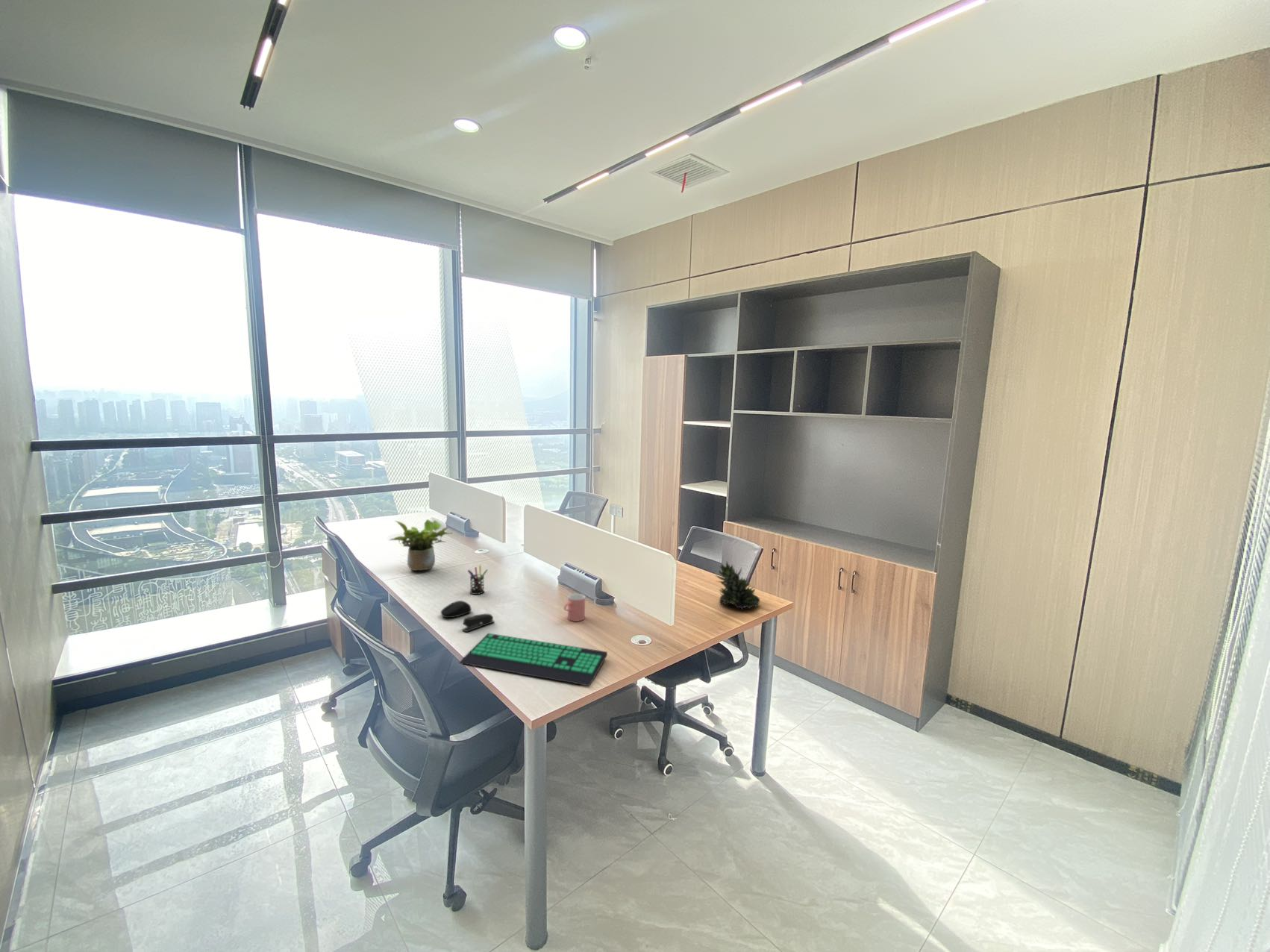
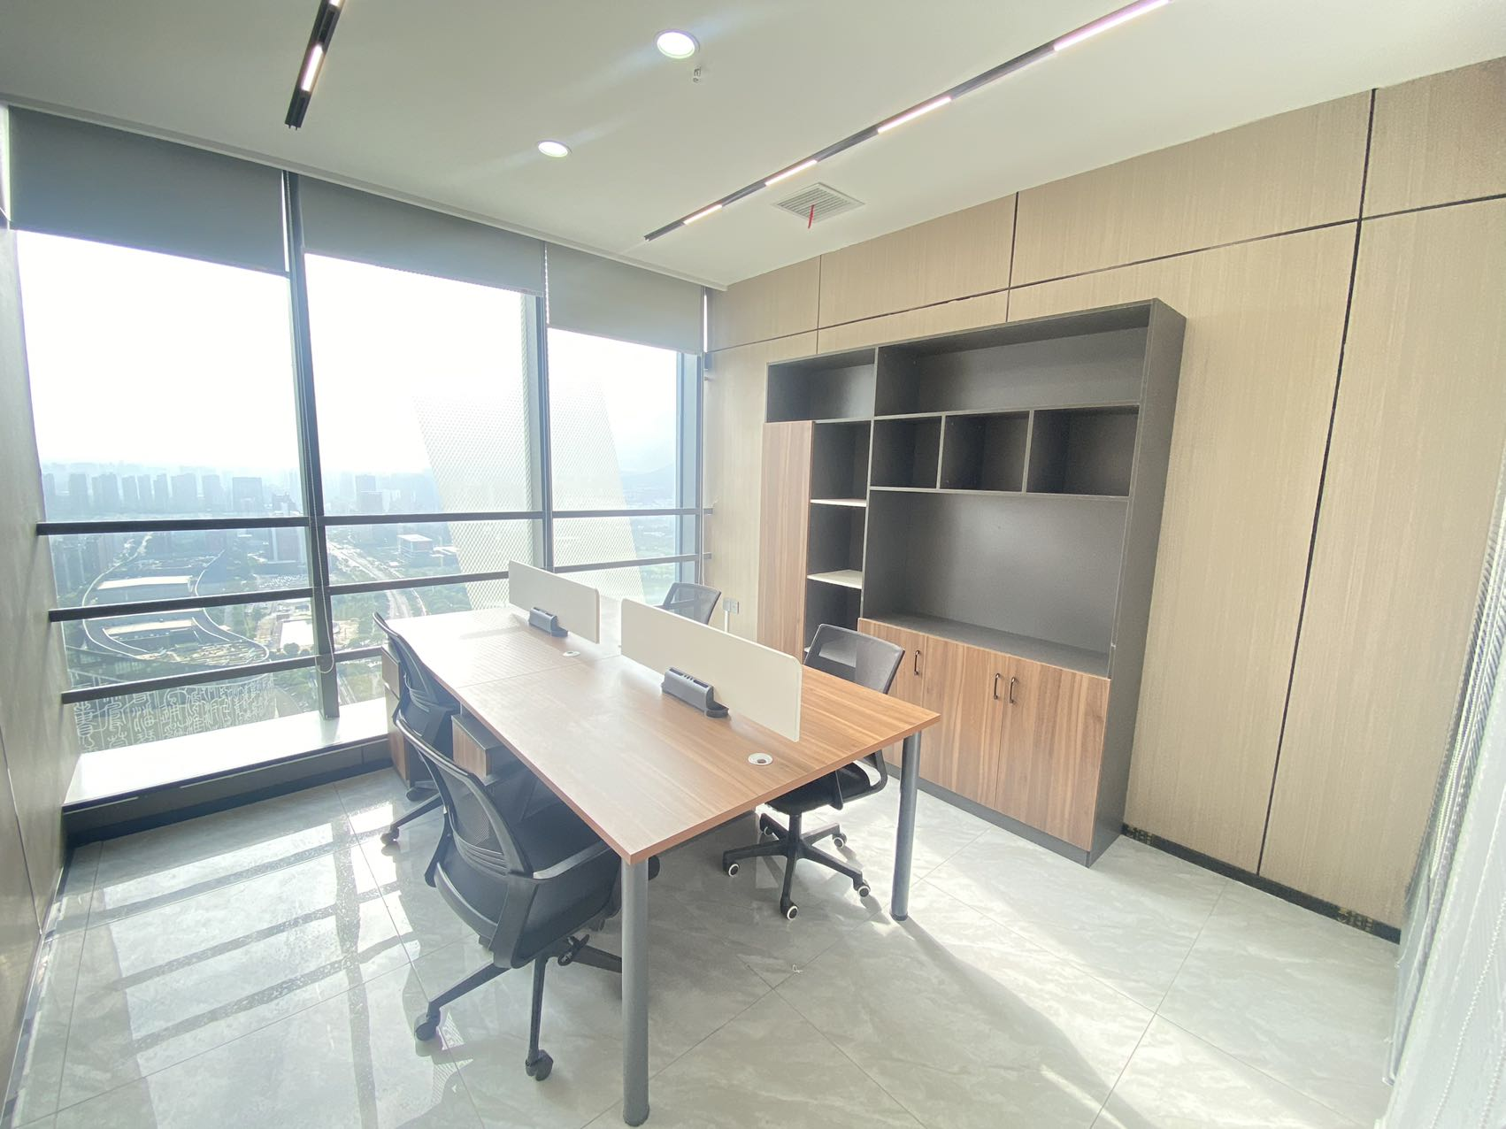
- computer keyboard (534, 657)
- computer mouse (456, 608)
- cup (573, 608)
- stapler (478, 620)
- potted plant (422, 544)
- pen holder (478, 578)
- succulent plant (736, 582)
